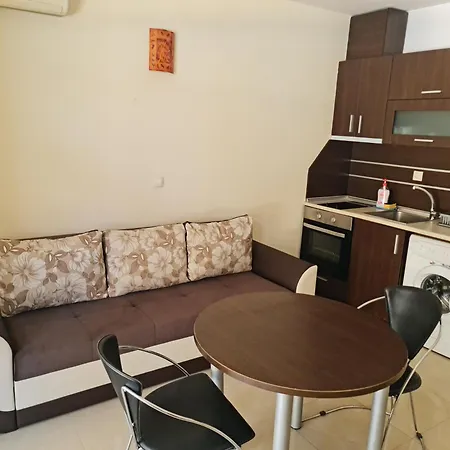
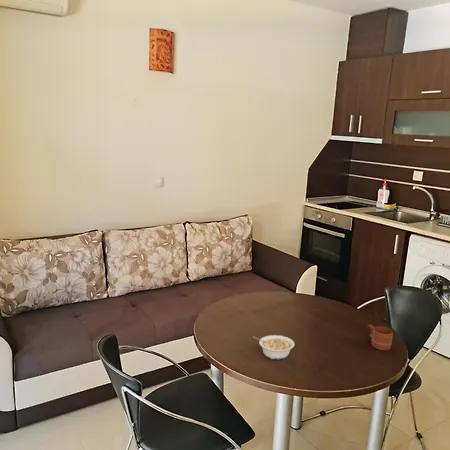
+ legume (275, 347)
+ mug (378, 335)
